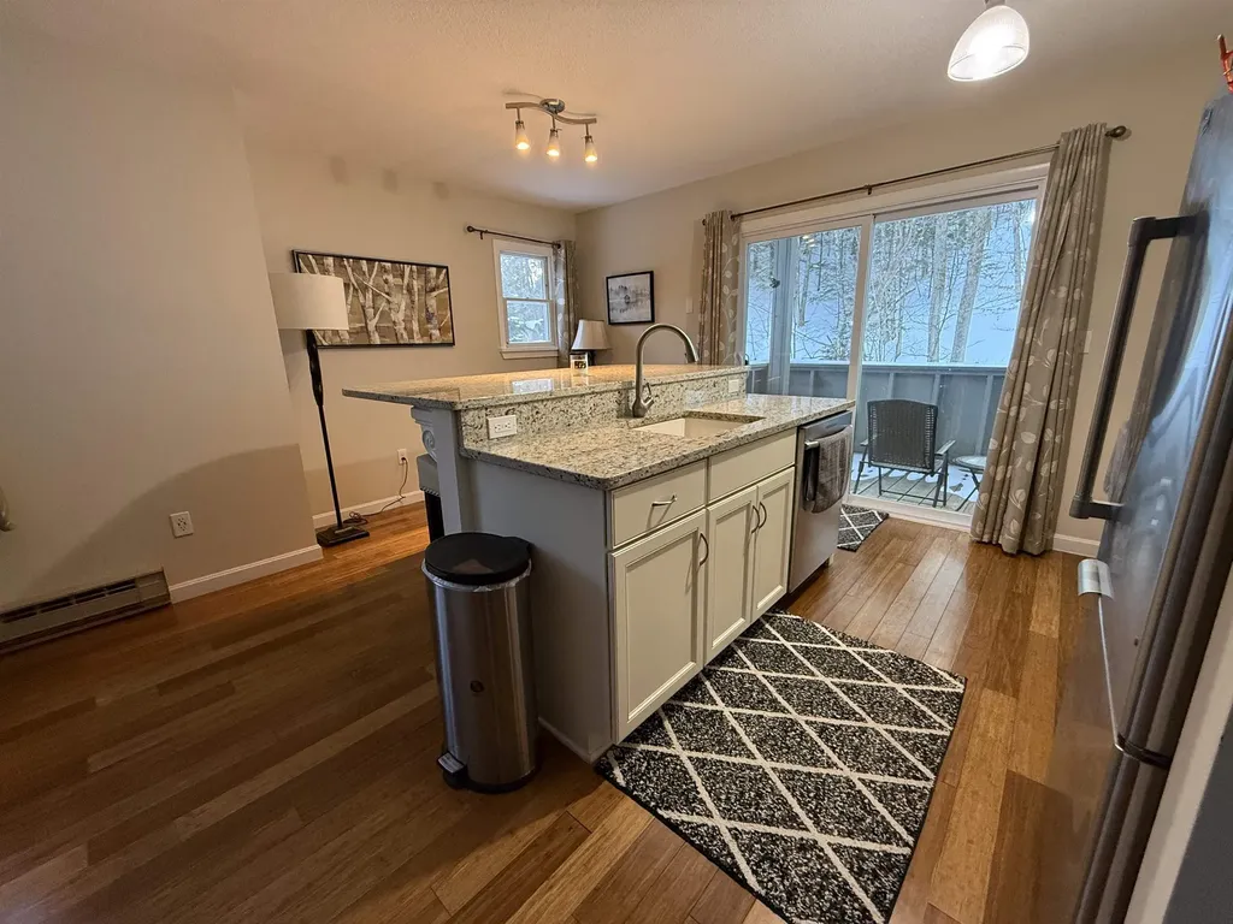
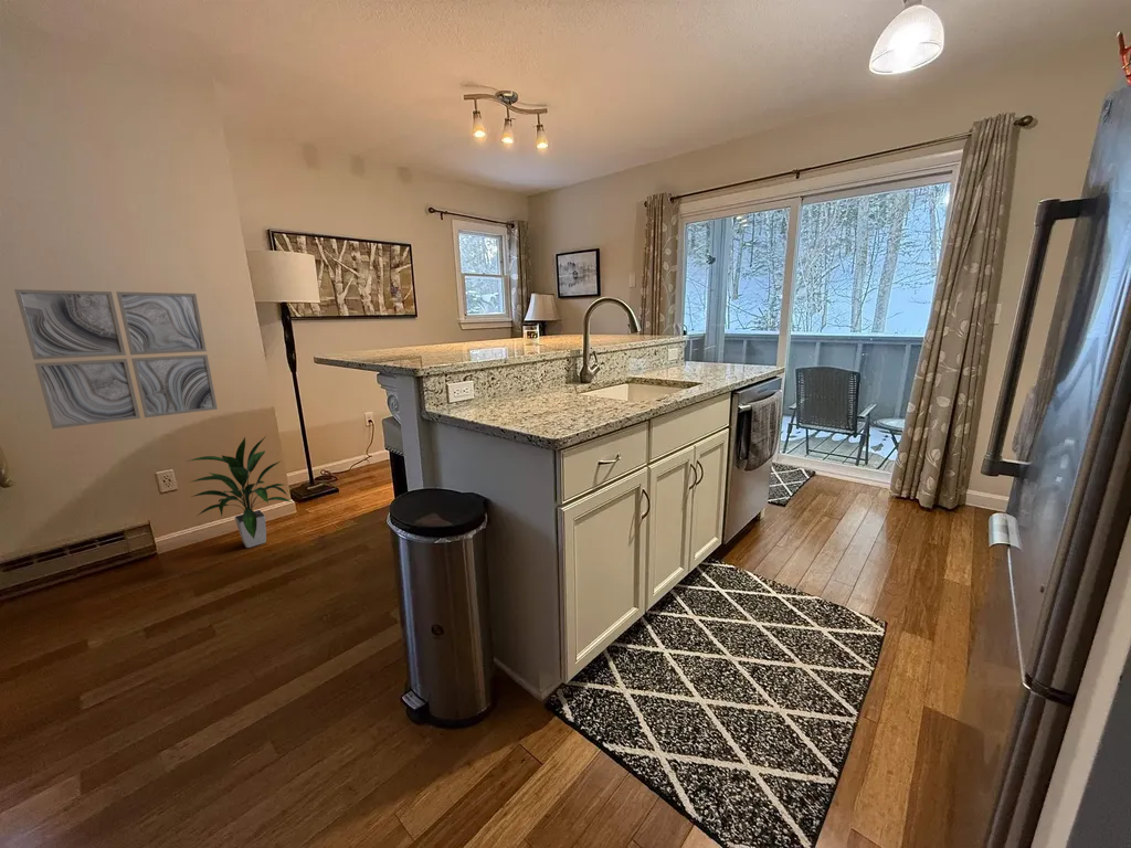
+ indoor plant (243, 494)
+ wall art (126, 359)
